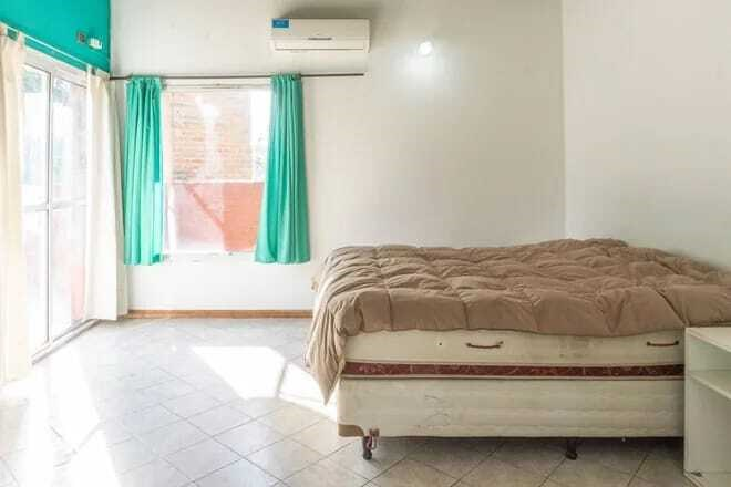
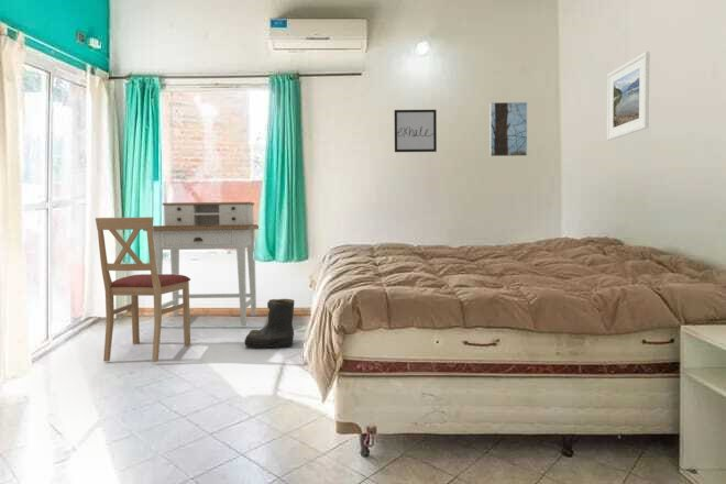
+ boots (270, 321)
+ wall art (415, 131)
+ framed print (626, 99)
+ chair (144, 285)
+ desk (206, 249)
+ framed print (508, 129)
